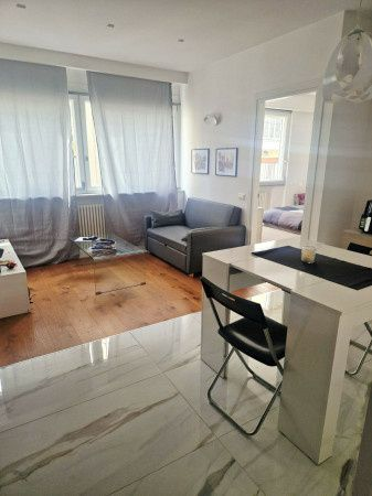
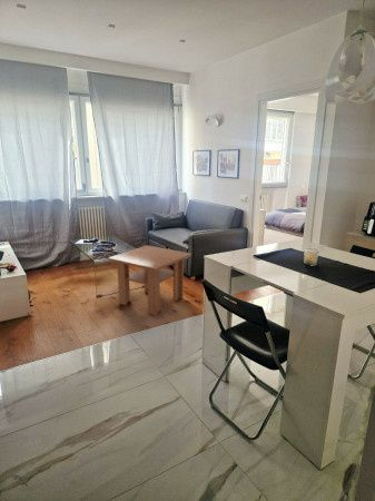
+ coffee table (151, 278)
